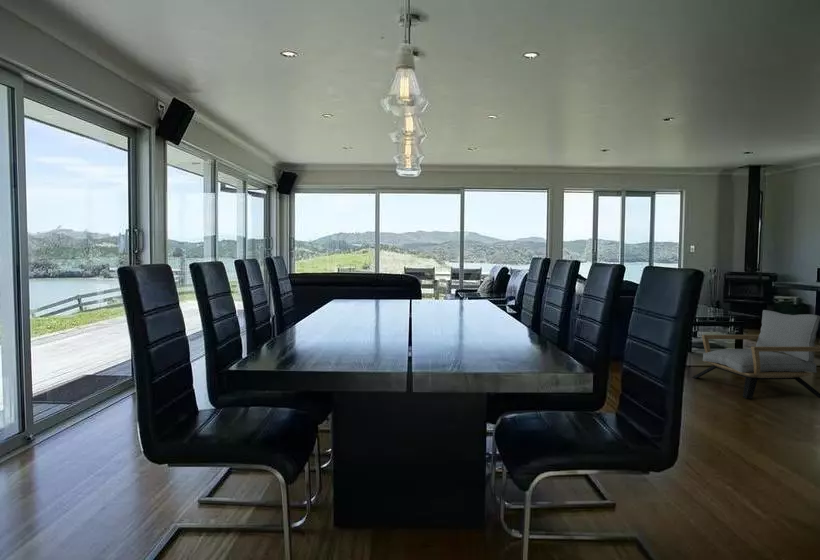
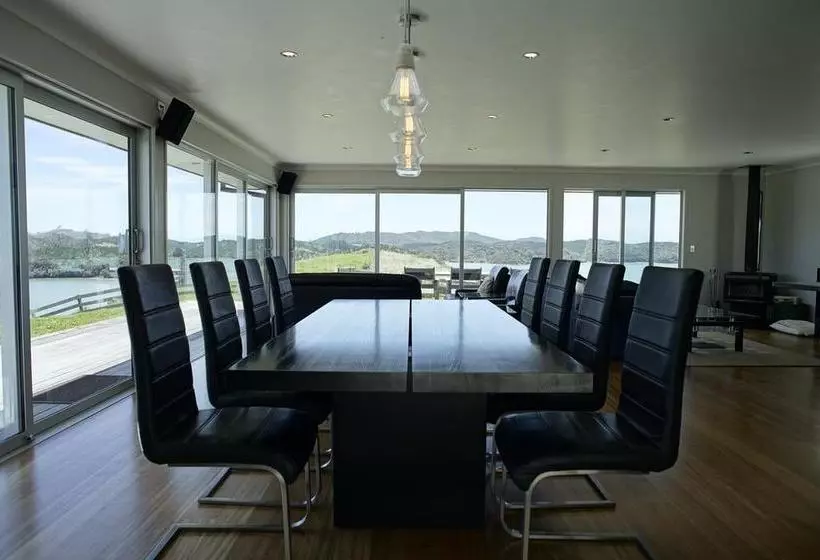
- armchair (757, 349)
